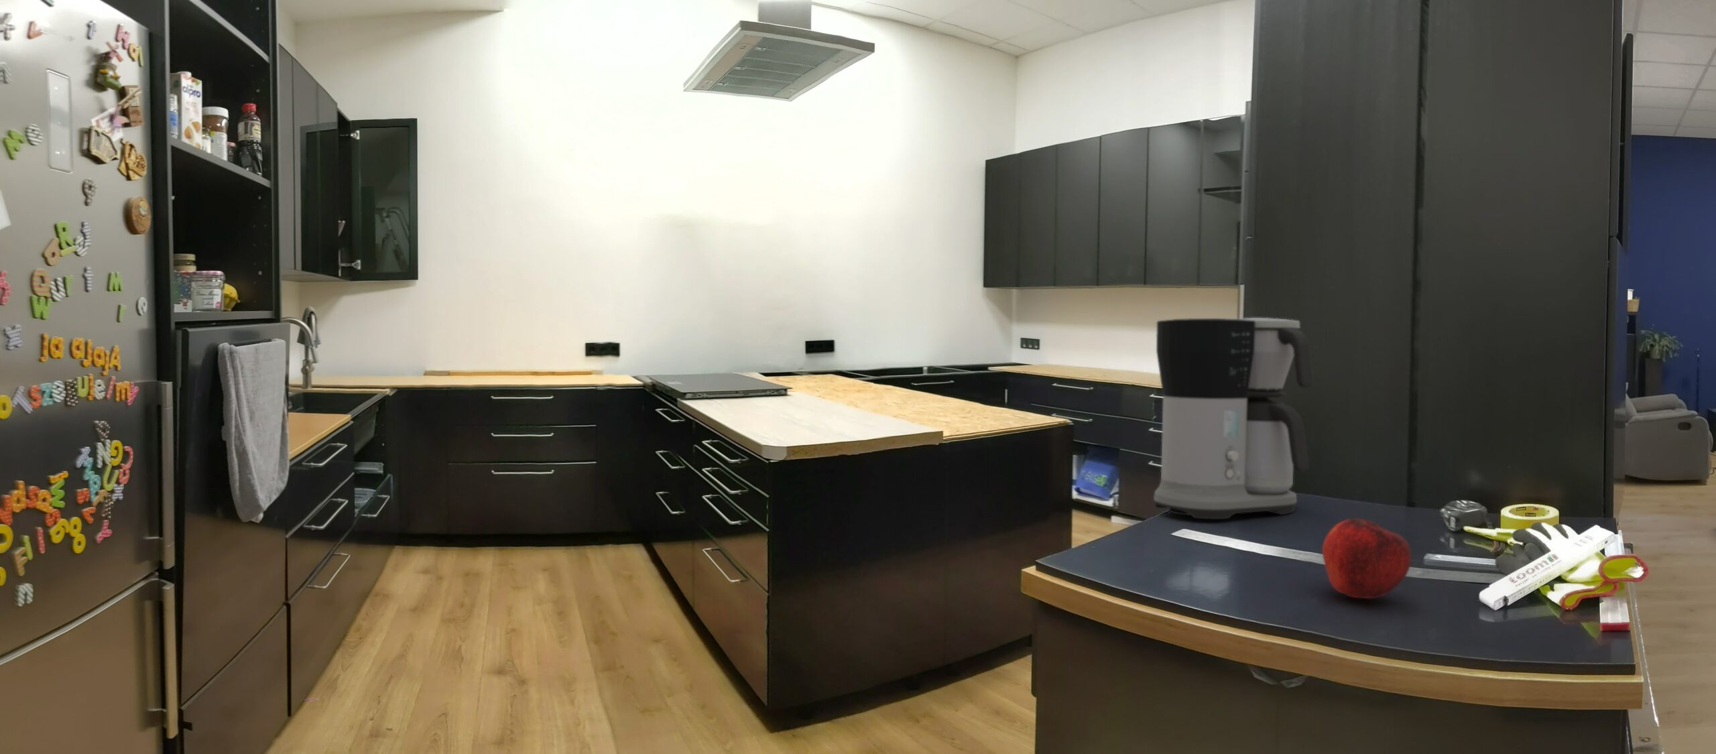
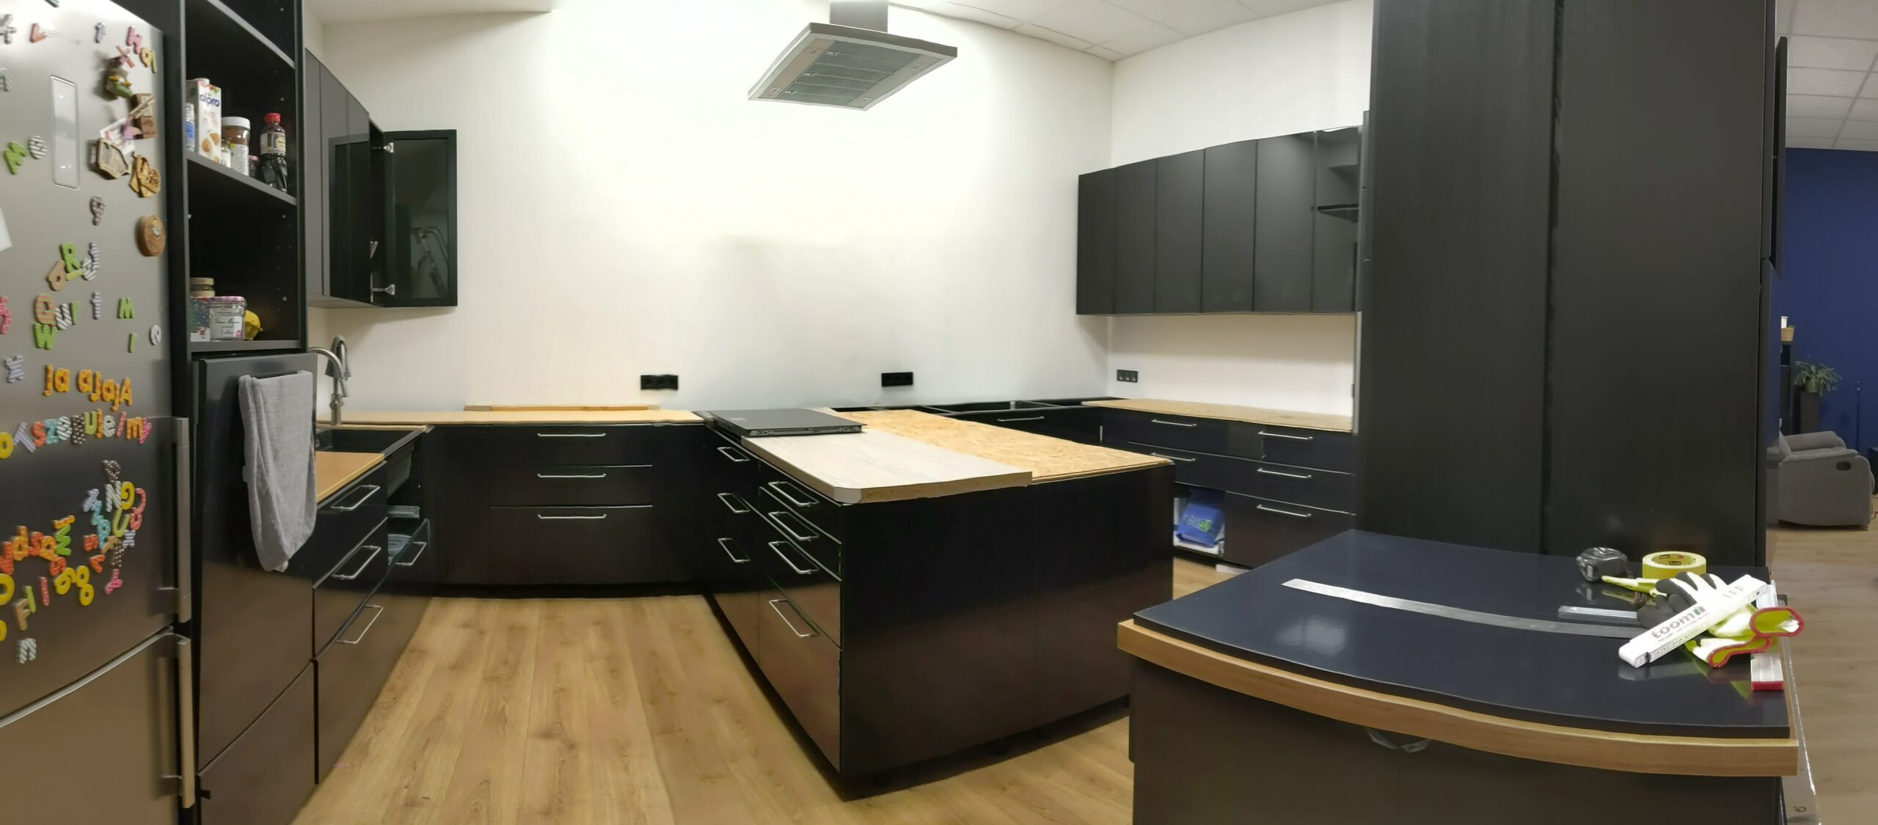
- coffee maker (1236, 414)
- apple (1365, 559)
